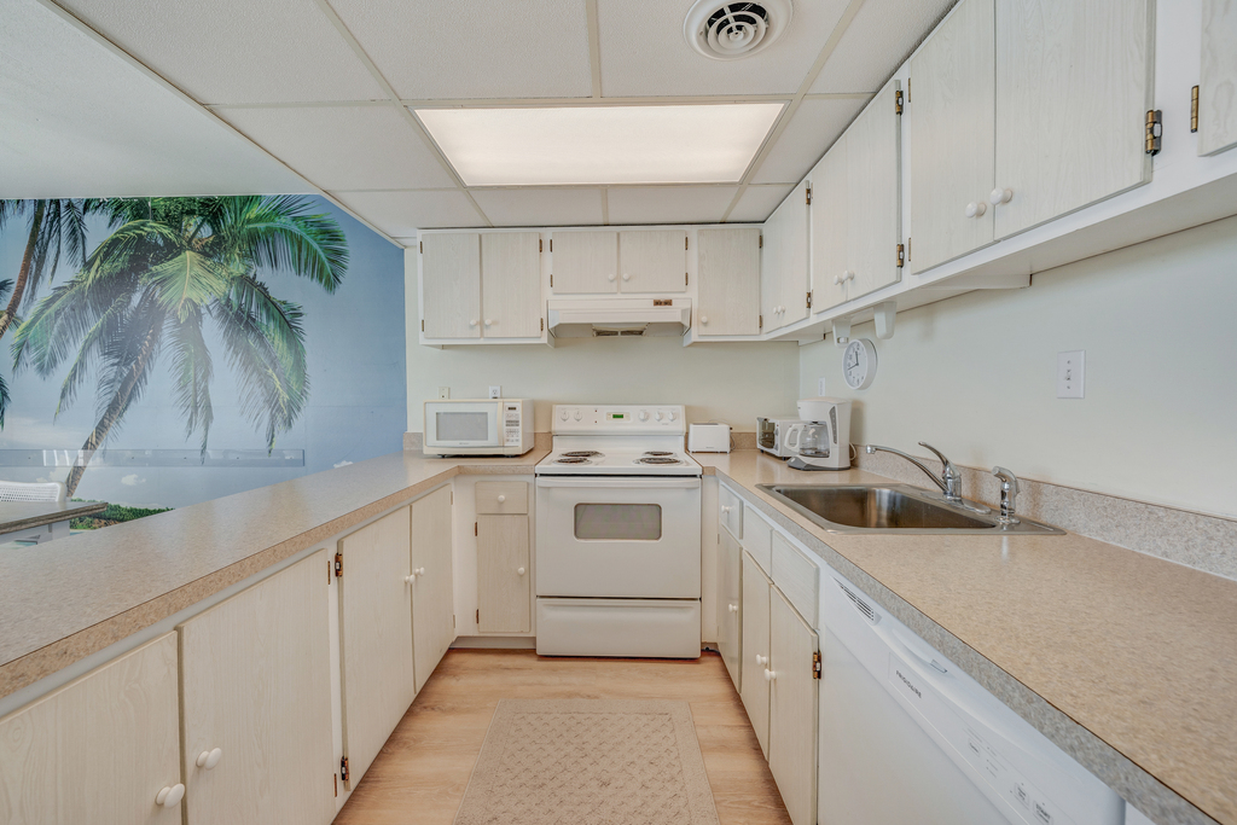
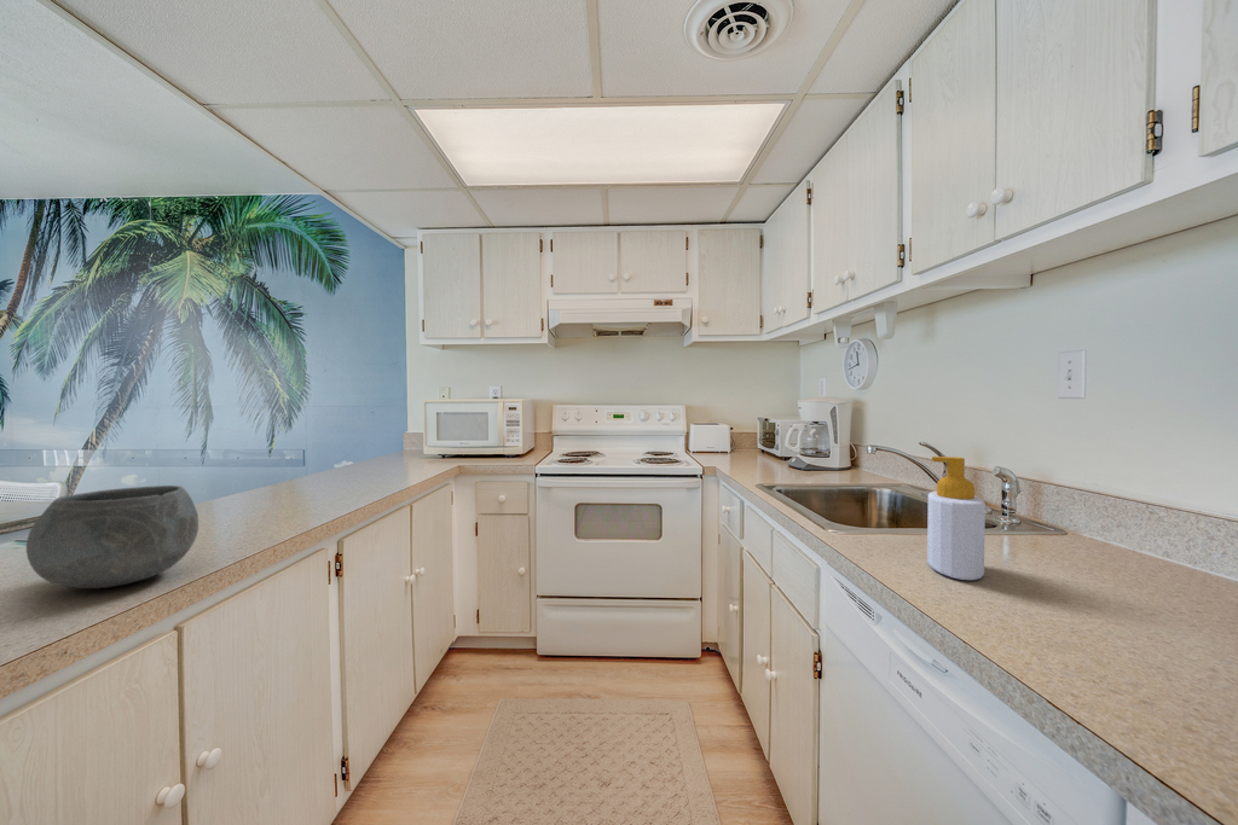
+ soap bottle (955, 512)
+ bowl (120, 536)
